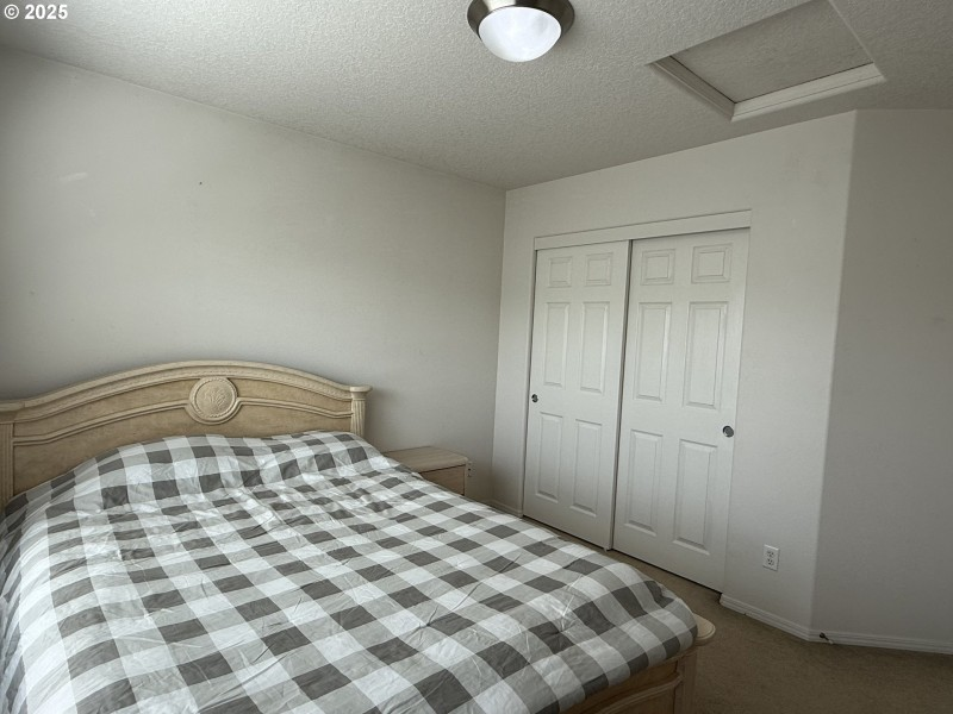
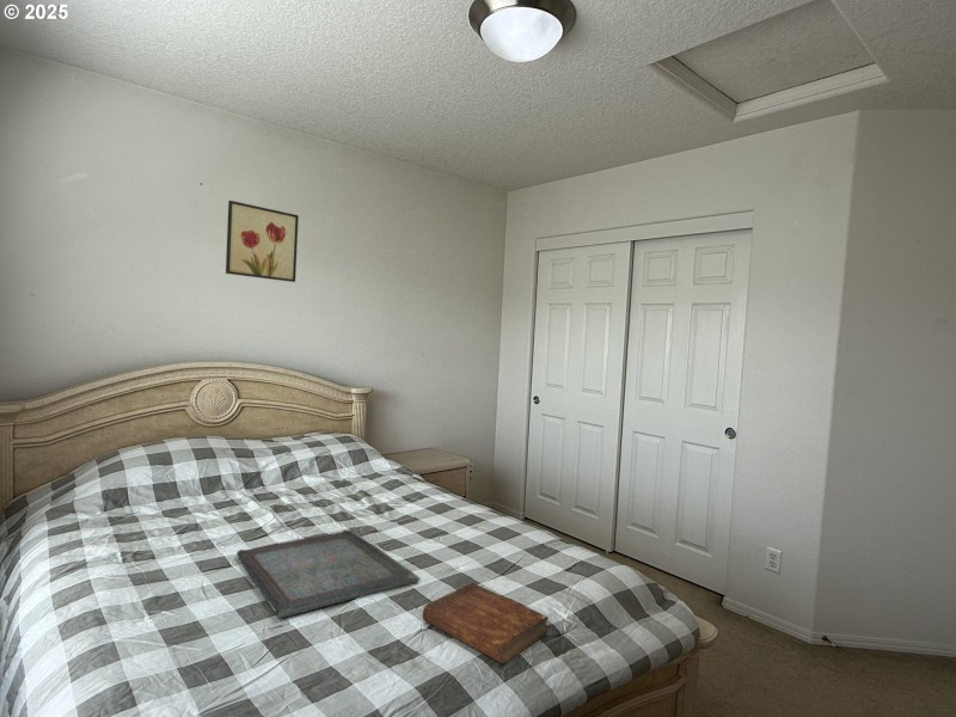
+ bible (484, 619)
+ serving tray (324, 565)
+ wall art (262, 243)
